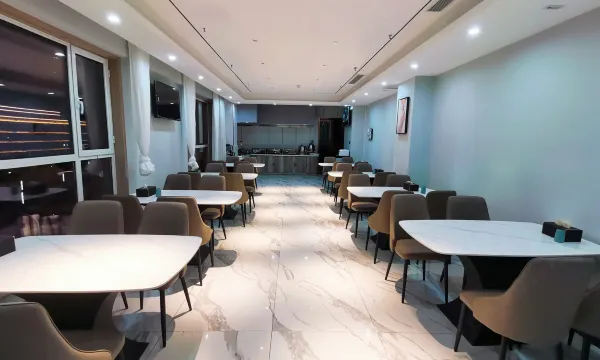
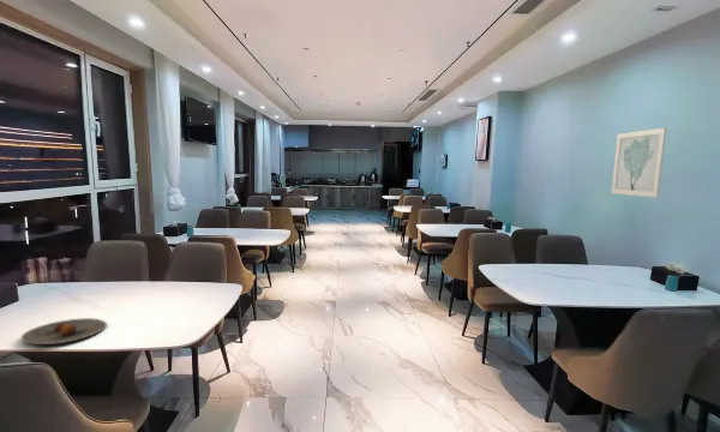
+ wall art (636, 163)
+ plate (66, 328)
